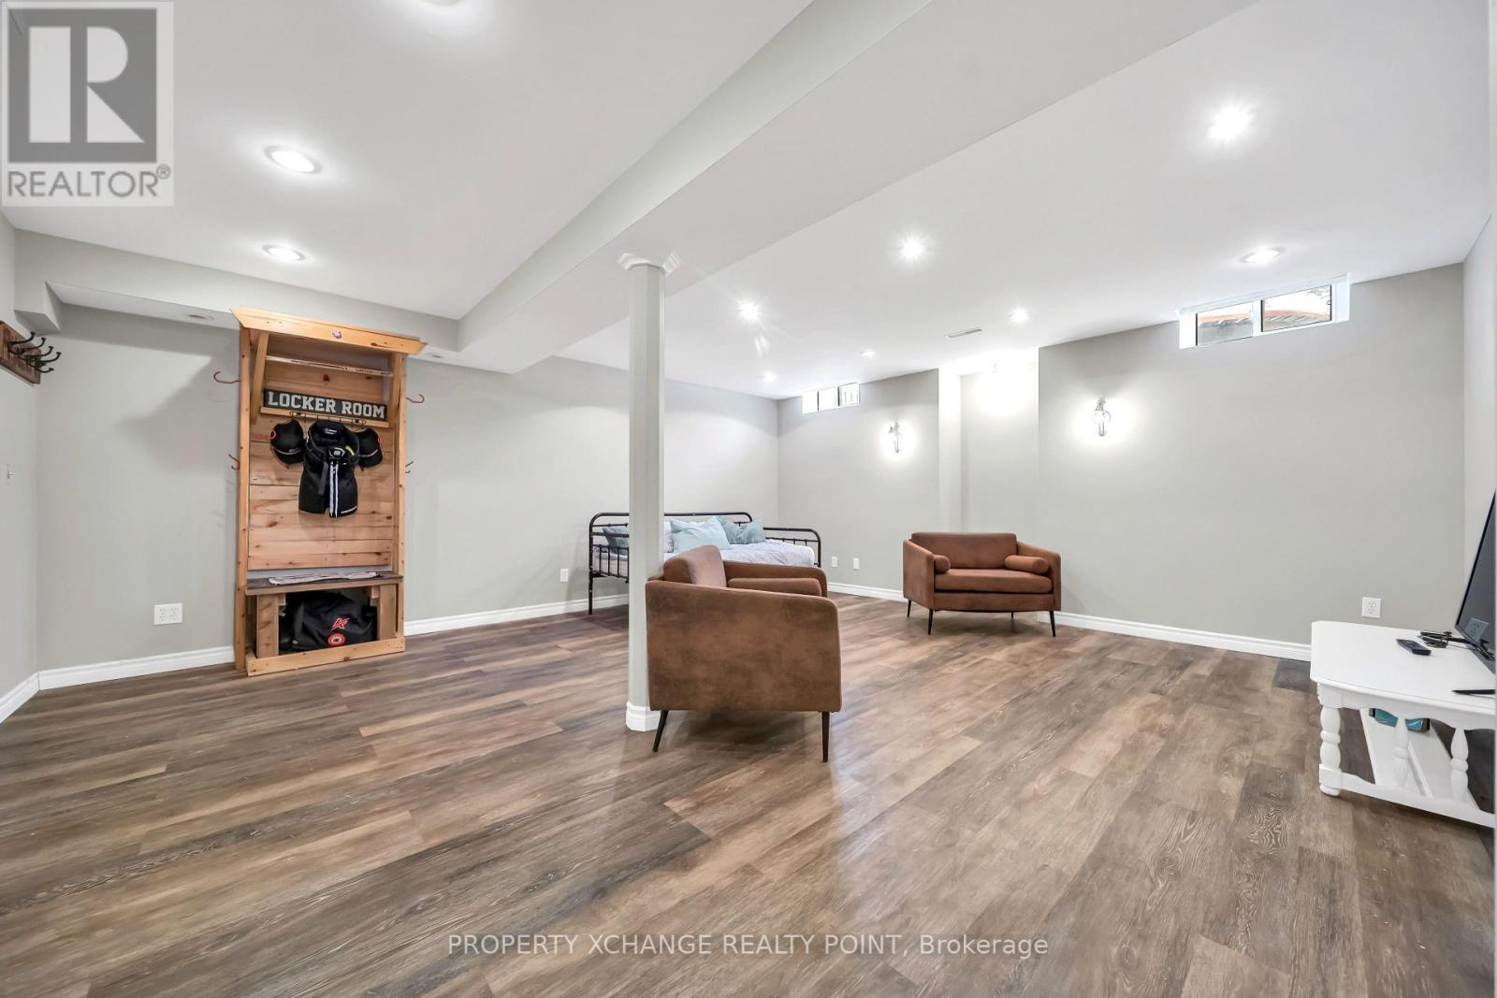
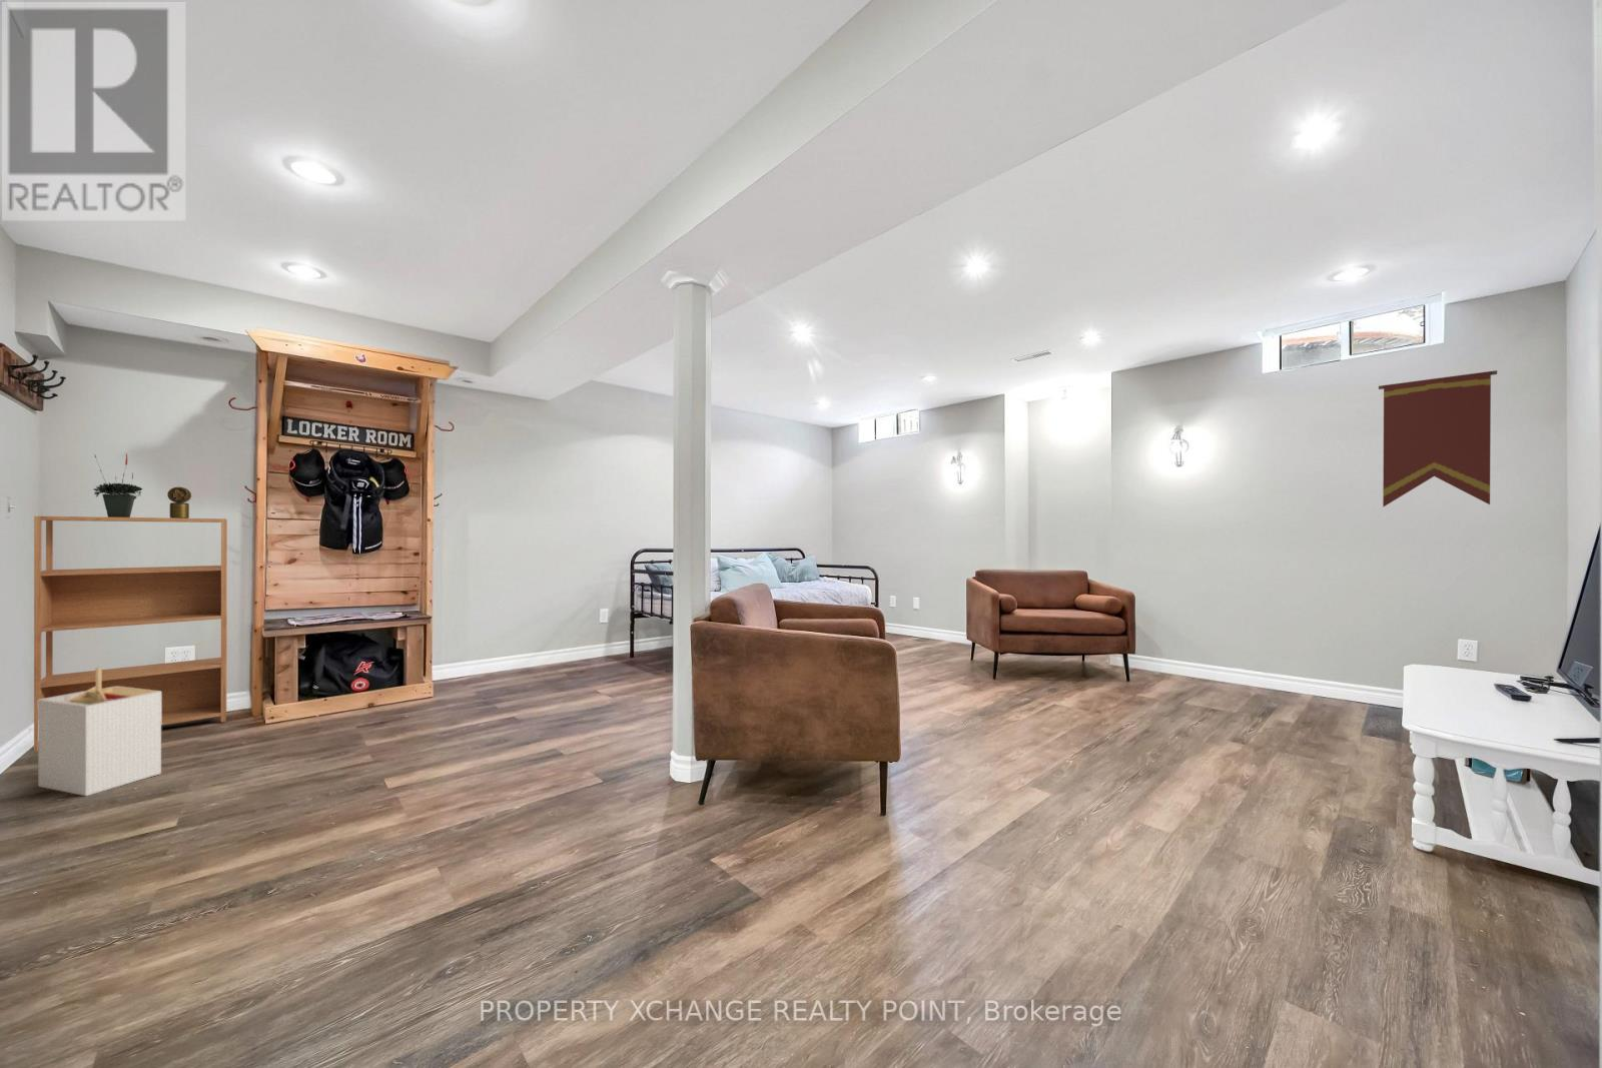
+ trophy (179, 502)
+ potted plant (118, 484)
+ pennant (1434, 441)
+ bookshelf (141, 623)
+ storage bin (100, 724)
